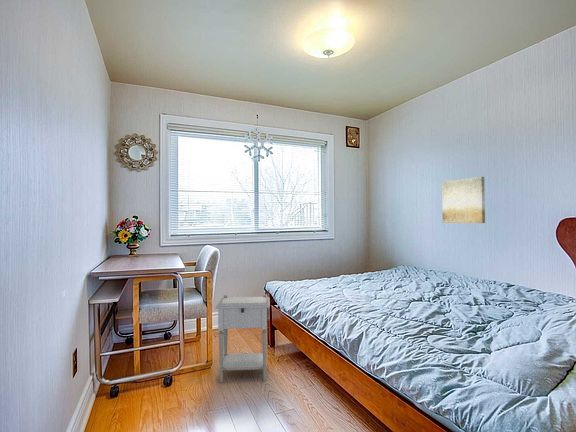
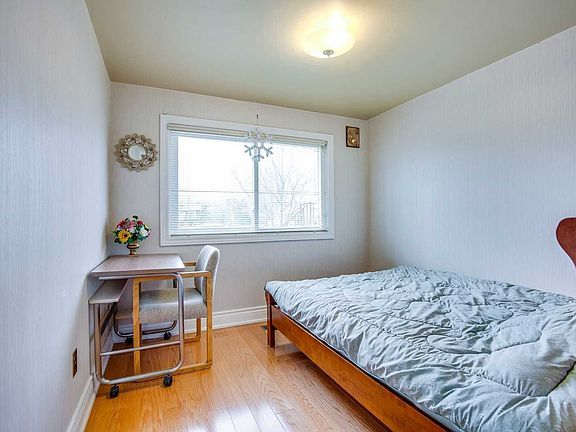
- nightstand (241, 328)
- wall art (462, 201)
